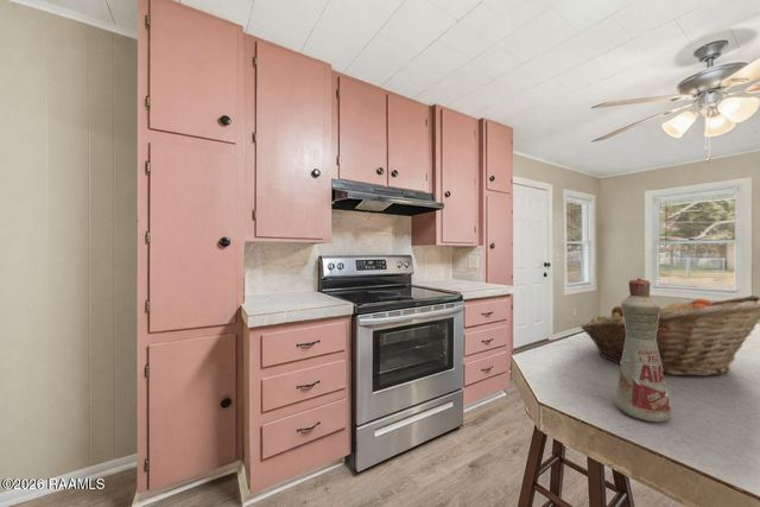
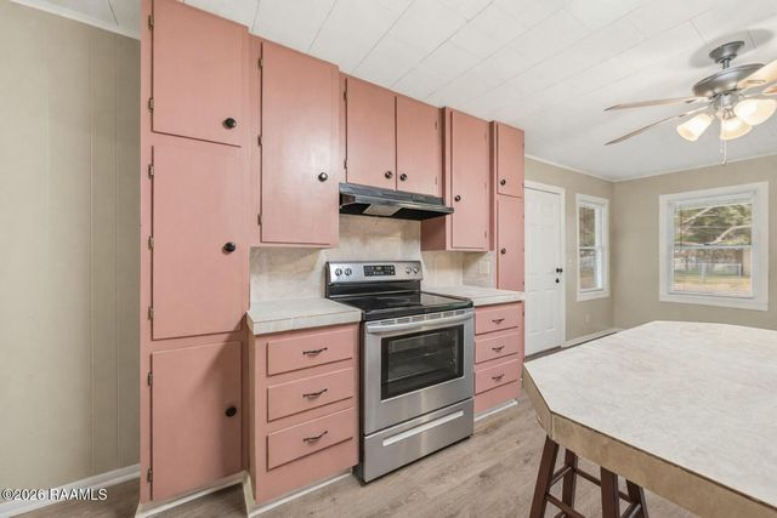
- fruit basket (667, 325)
- bottle (641, 344)
